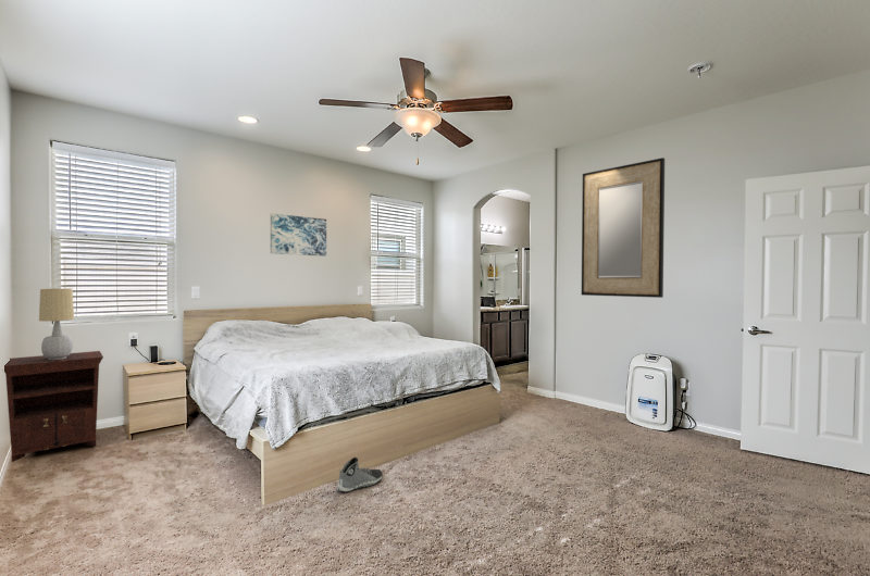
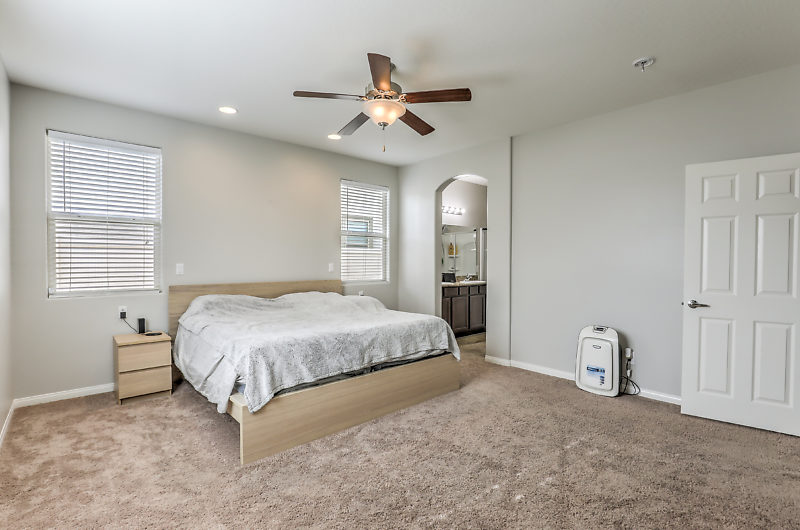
- wall art (299, 235)
- sneaker (361, 469)
- home mirror (620, 231)
- nightstand (54, 402)
- table lamp (57, 323)
